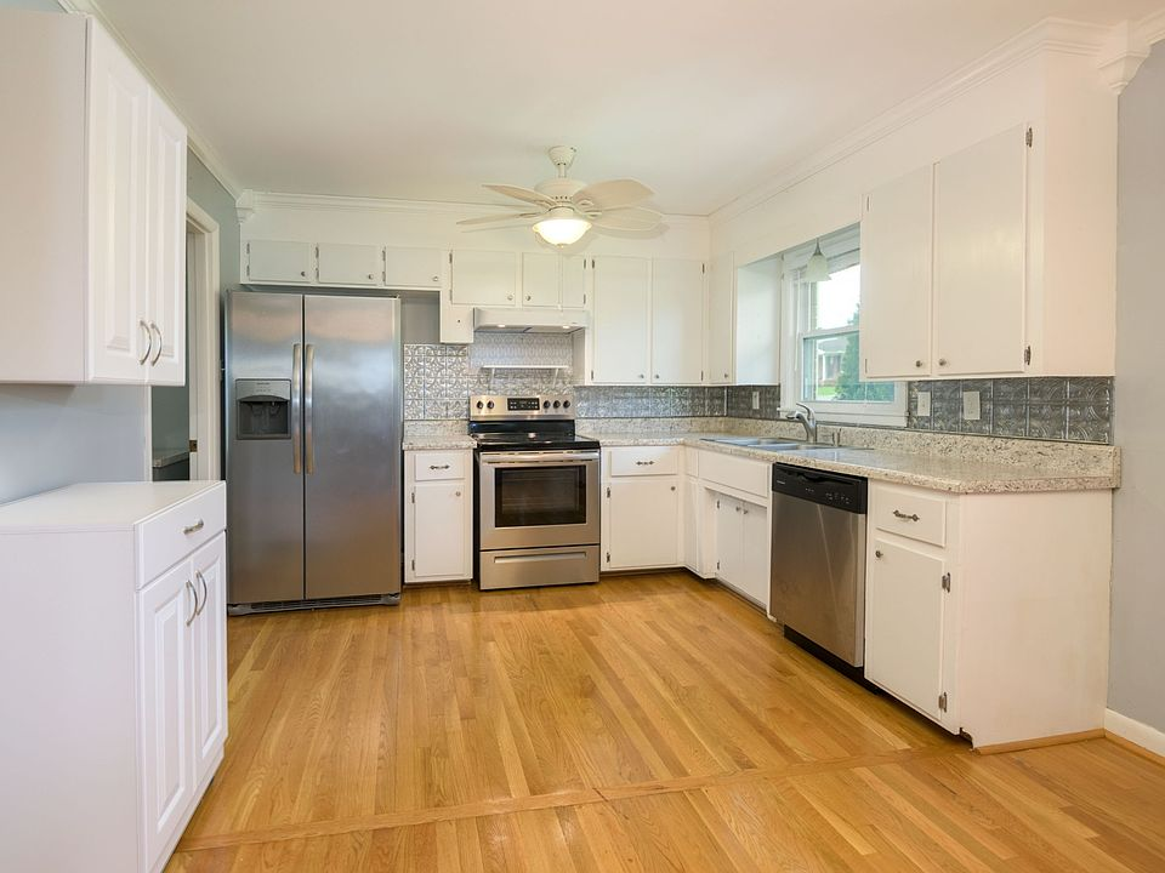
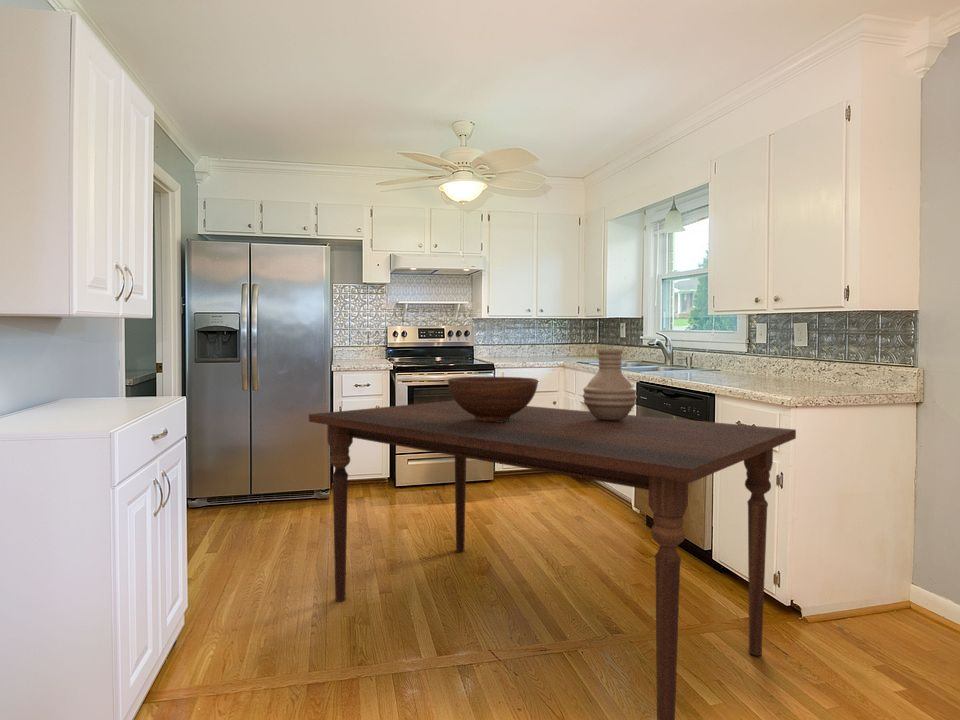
+ fruit bowl (492, 399)
+ vase (609, 384)
+ dining table (538, 470)
